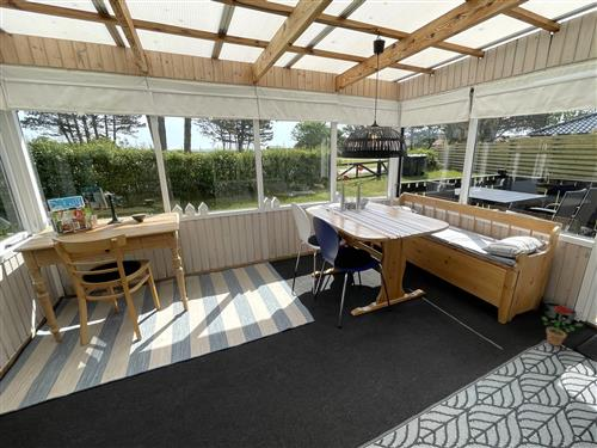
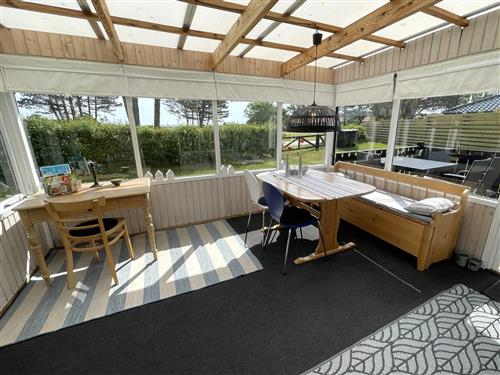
- decorative plant (562, 324)
